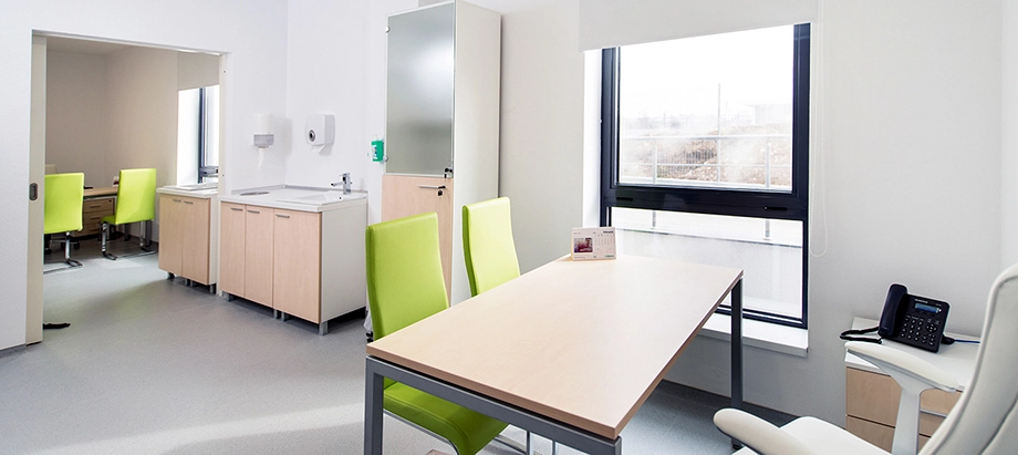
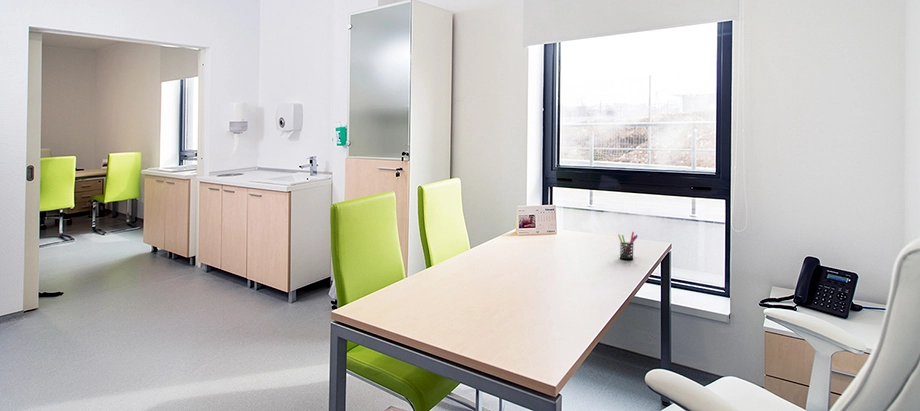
+ pen holder (626, 244)
